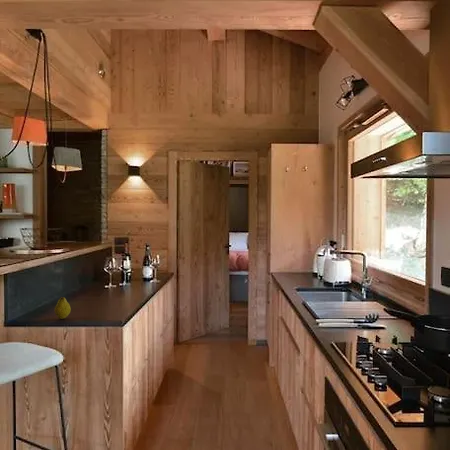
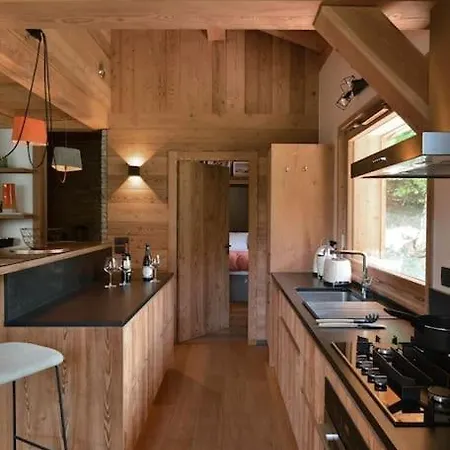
- fruit (62, 307)
